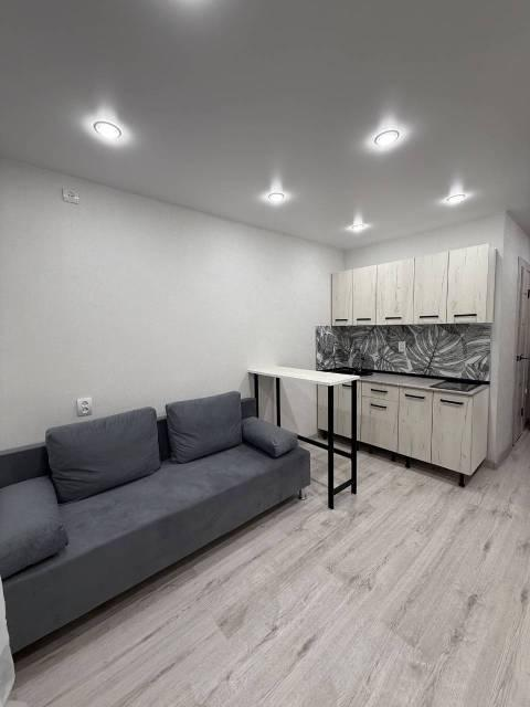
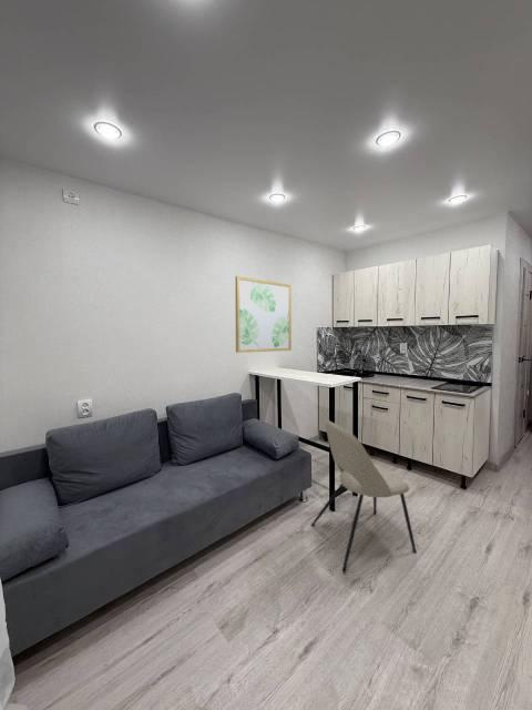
+ wall art (265, 316)
+ dining chair (361, 480)
